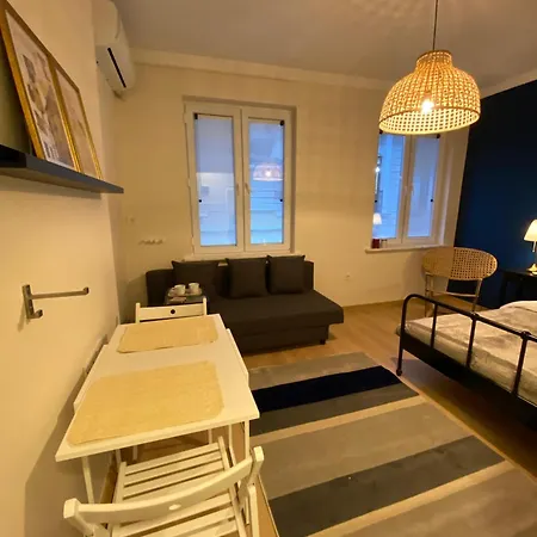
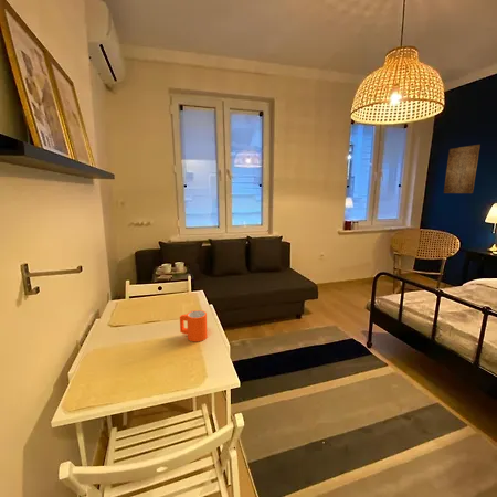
+ mug (193, 326)
+ wall art (461, 170)
